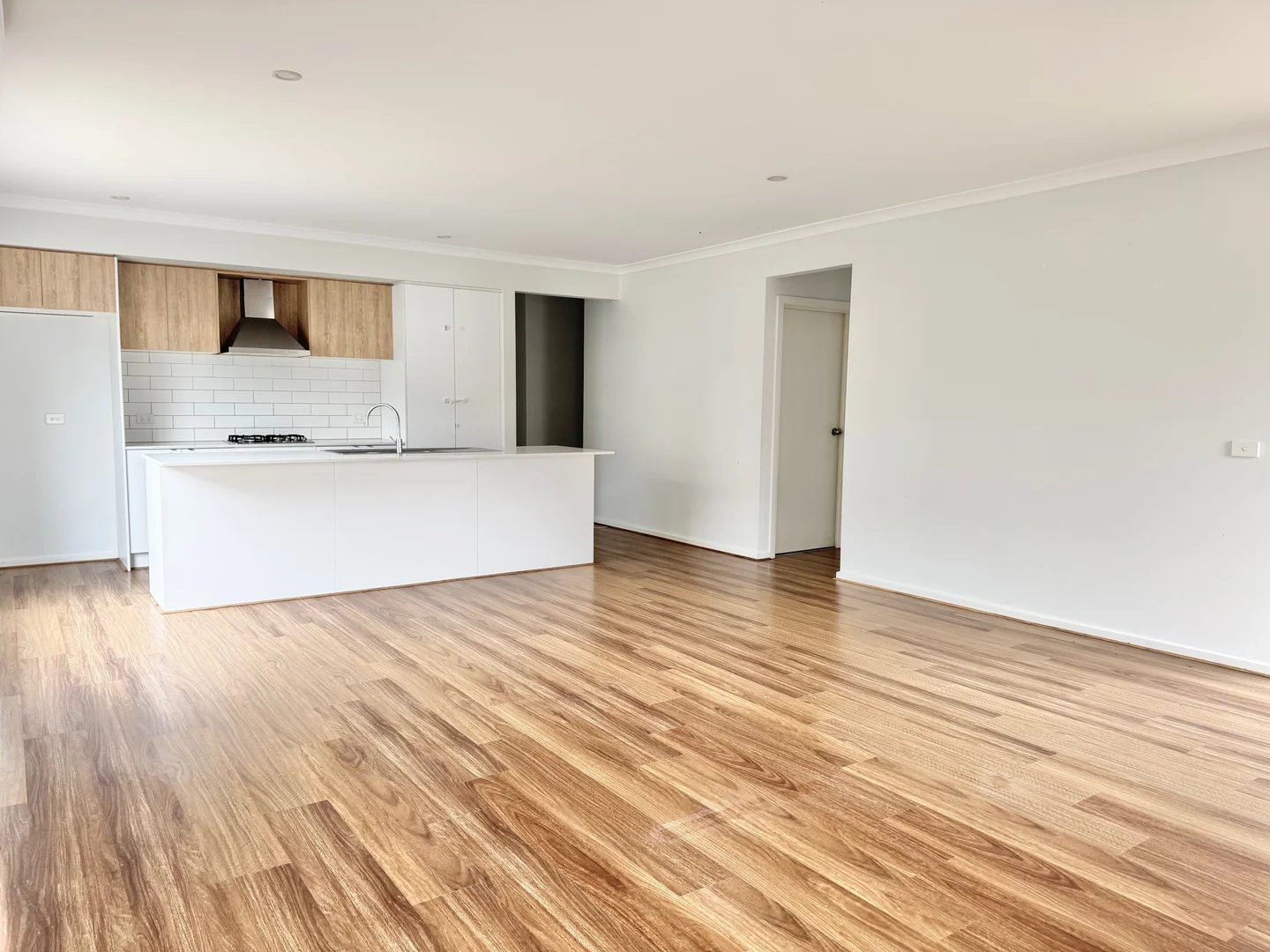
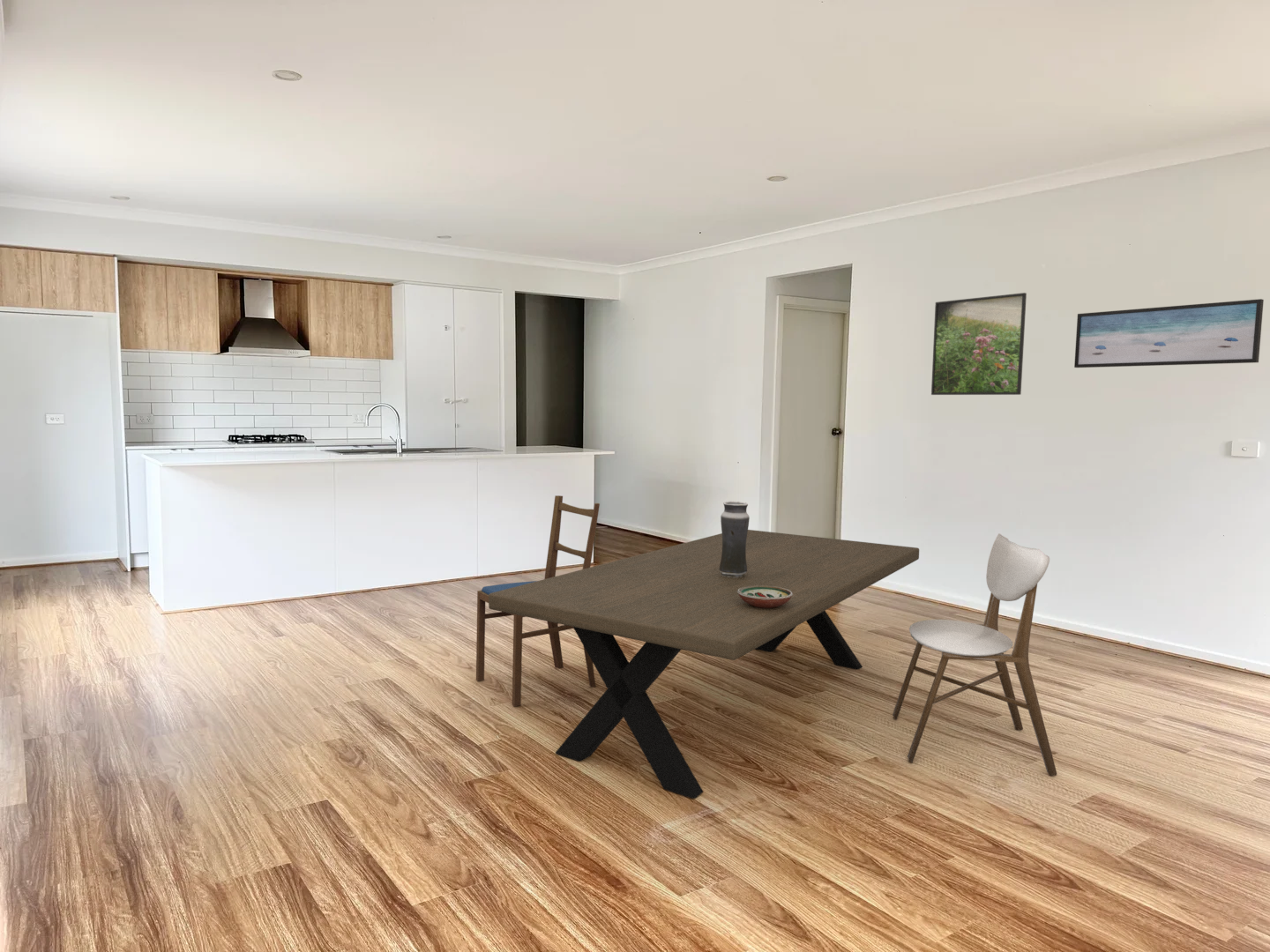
+ dining chair (973, 642)
+ decorative bowl (765, 598)
+ dining chair (533, 582)
+ wall art (1161, 336)
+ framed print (976, 346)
+ vase (734, 539)
+ dining table (736, 636)
